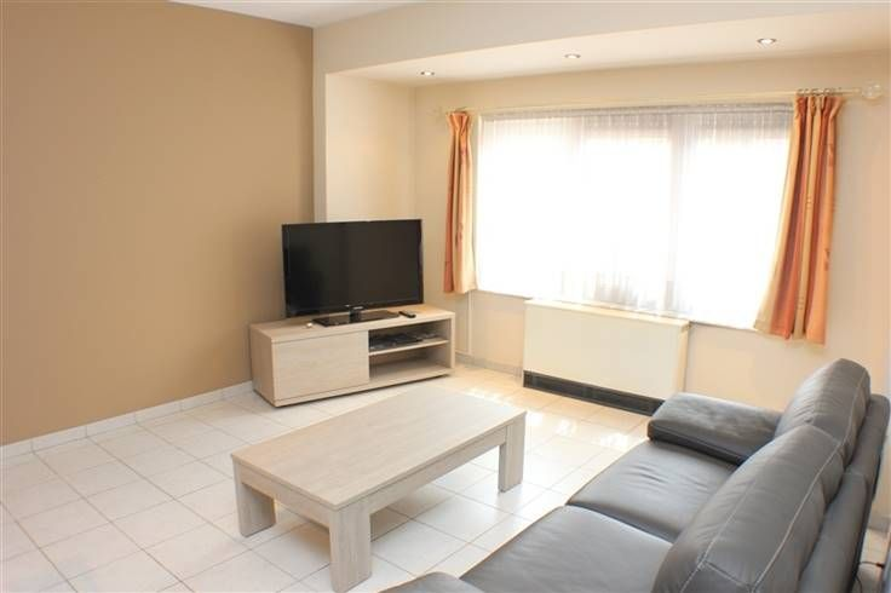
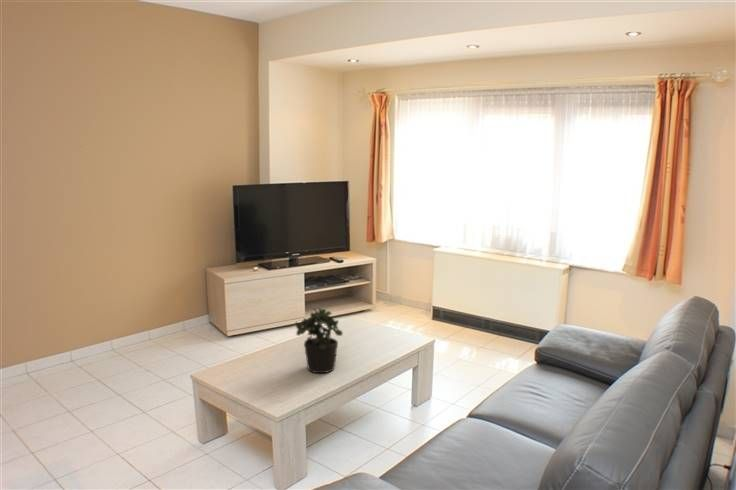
+ potted plant (318, 338)
